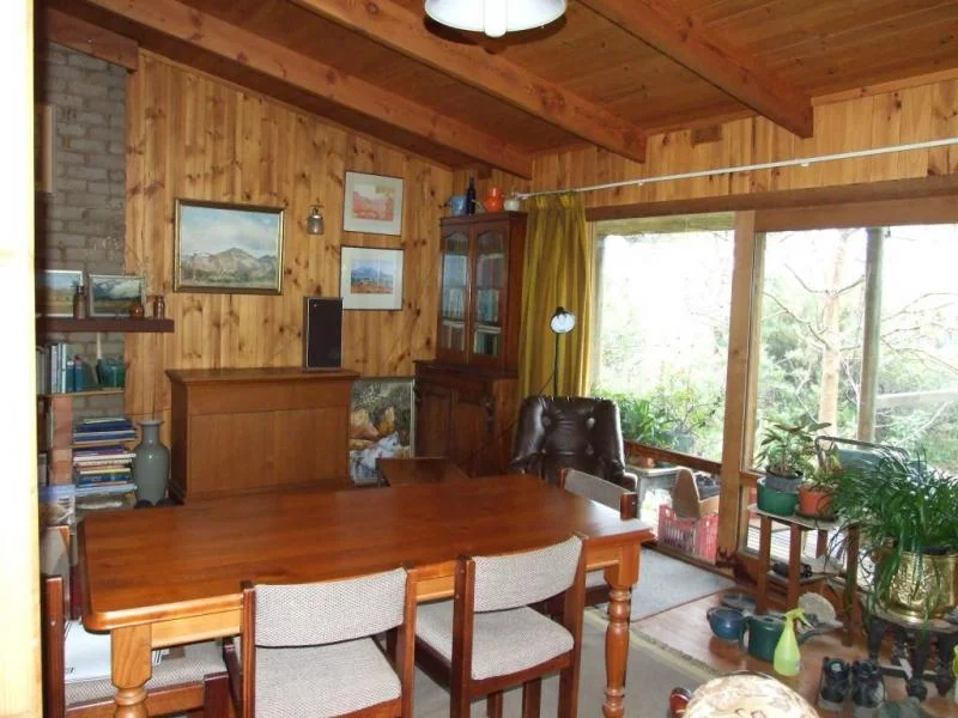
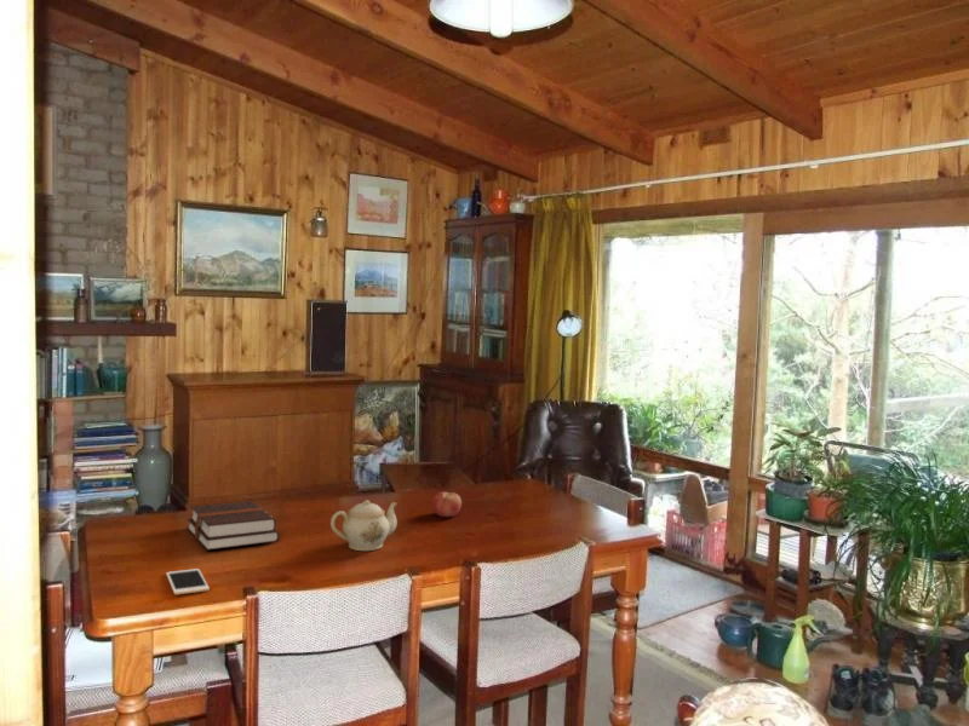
+ cell phone (187, 581)
+ fruit (446, 505)
+ hardback book (231, 523)
+ teapot (363, 523)
